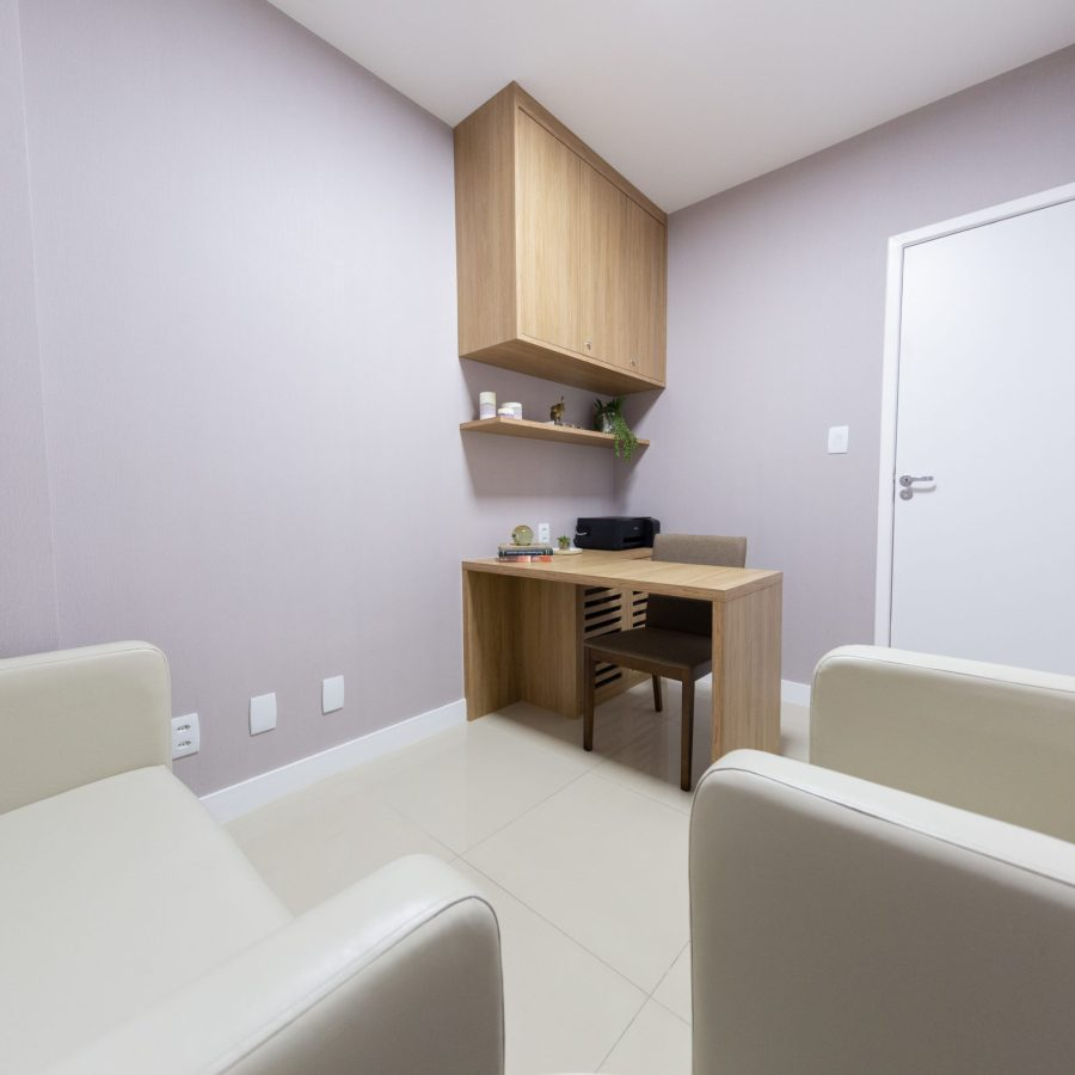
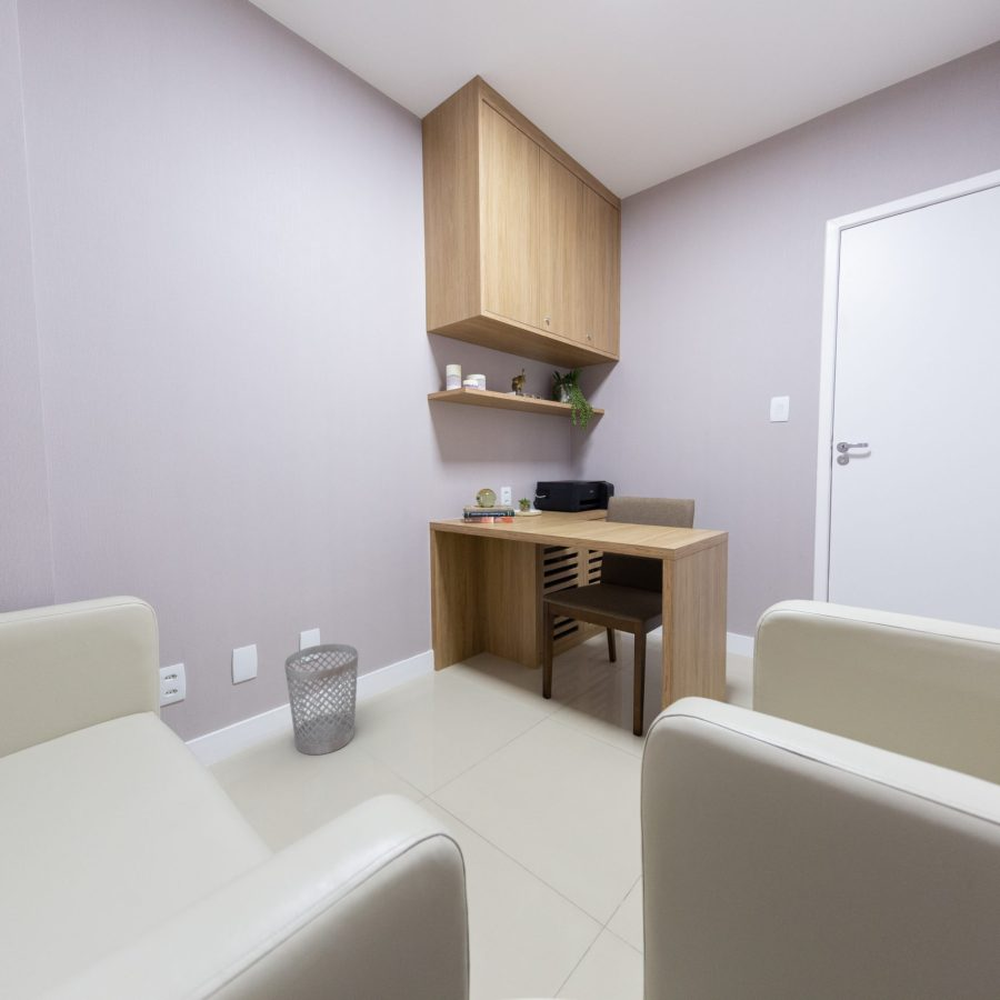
+ wastebasket (323, 698)
